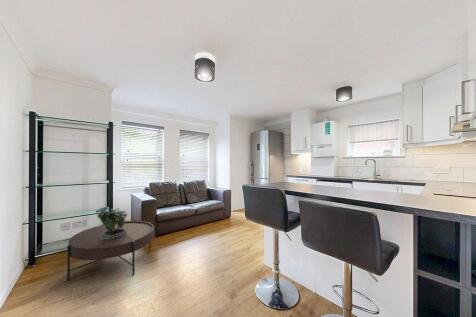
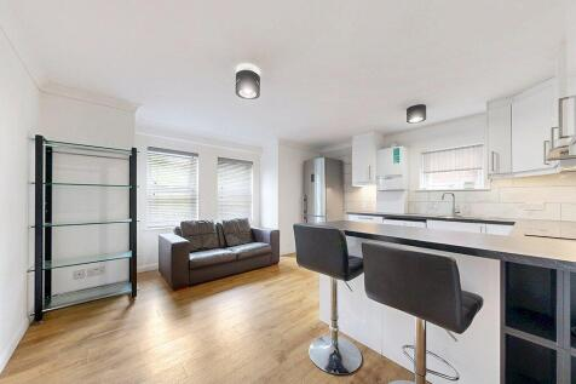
- coffee table (115, 247)
- potted plant (112, 219)
